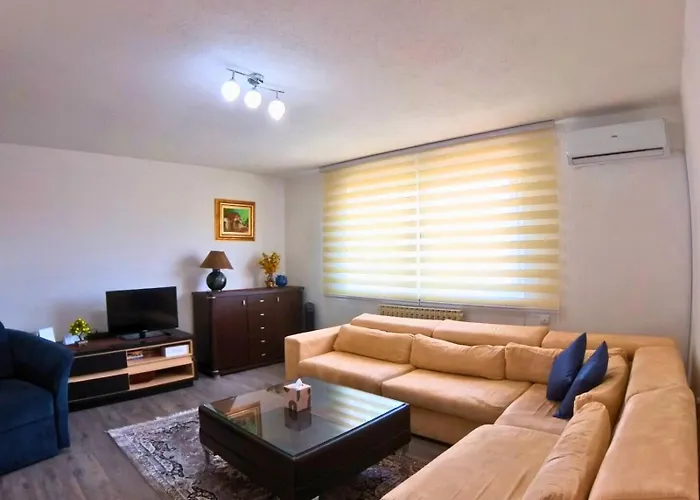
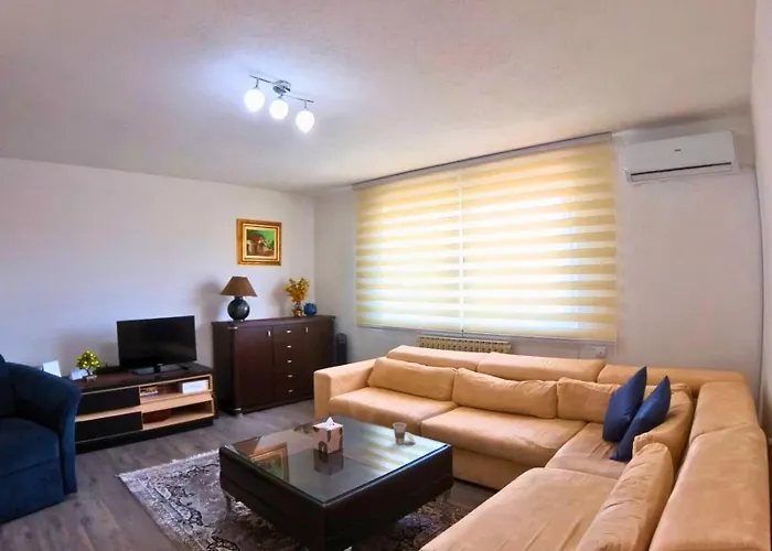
+ cup (404, 433)
